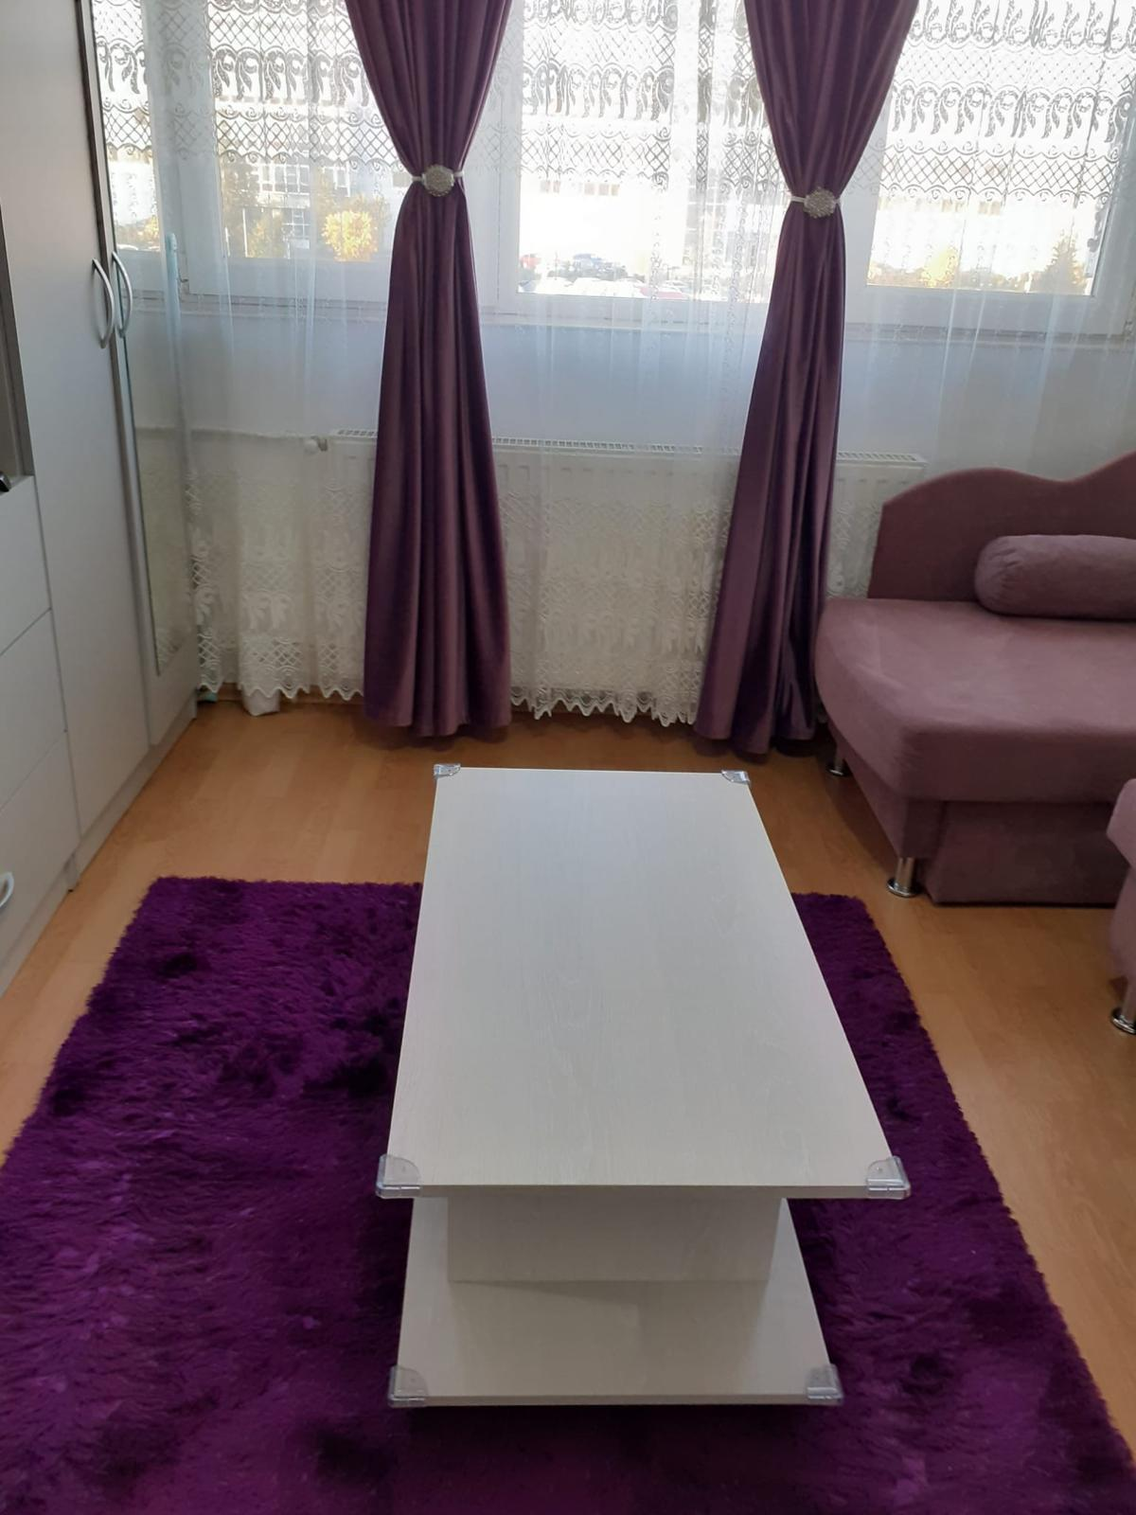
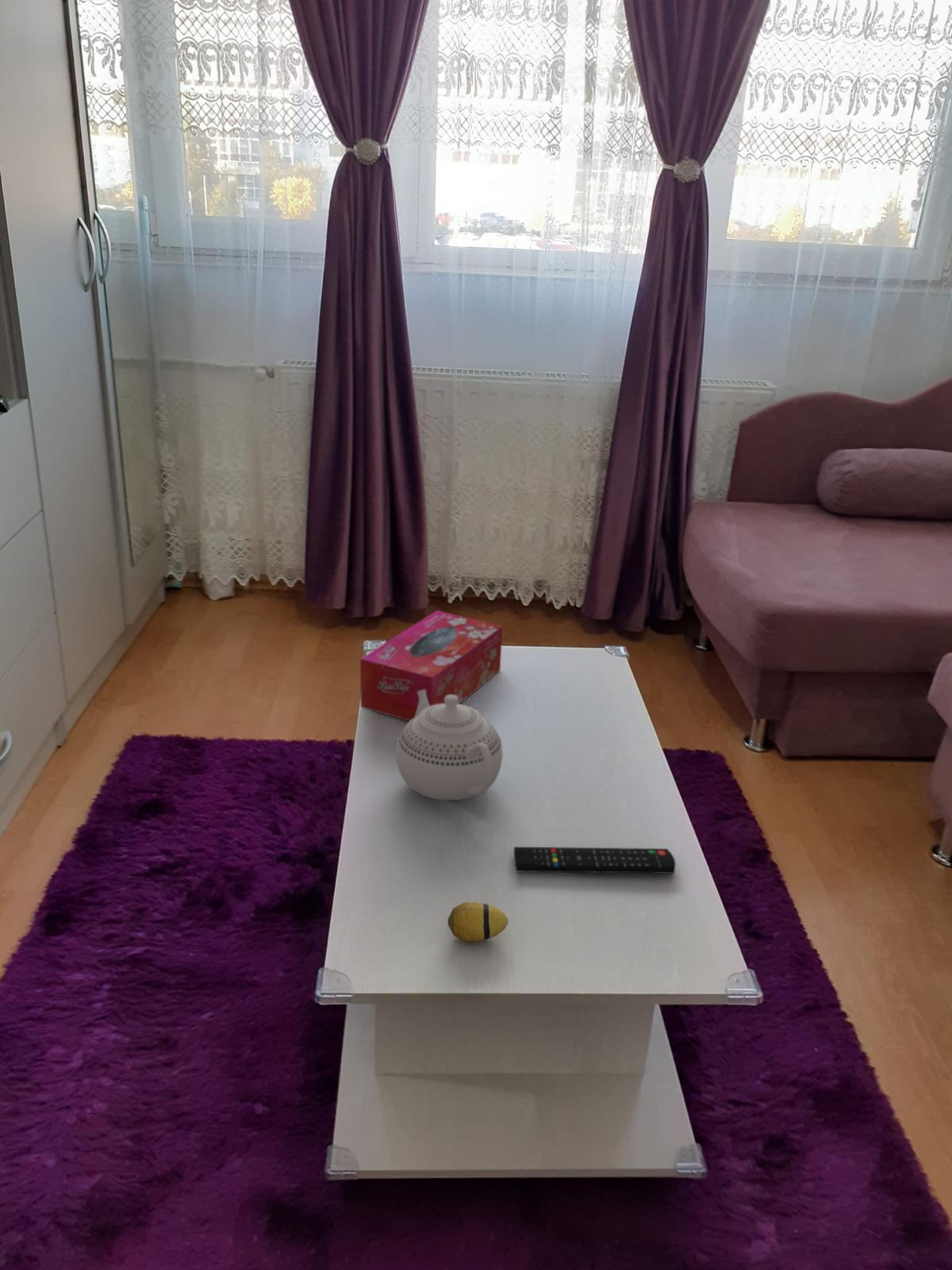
+ teapot (451, 745)
+ decorative egg (478, 922)
+ remote control (594, 861)
+ tissue box (434, 664)
